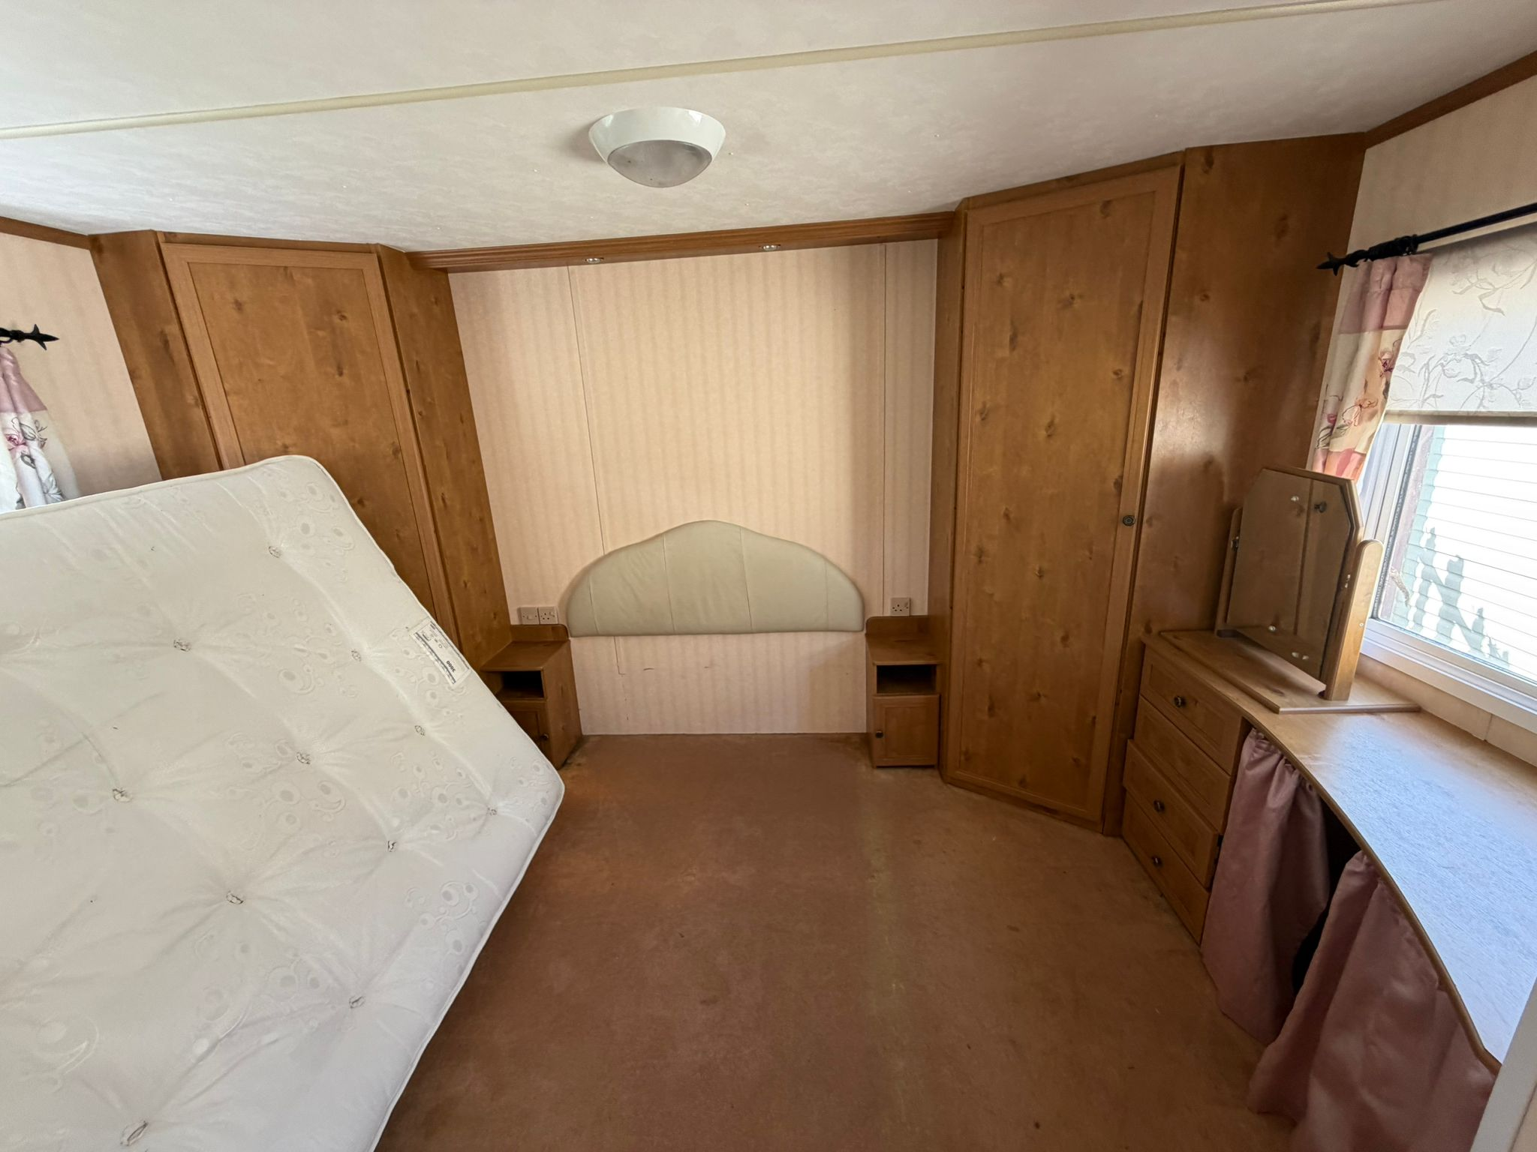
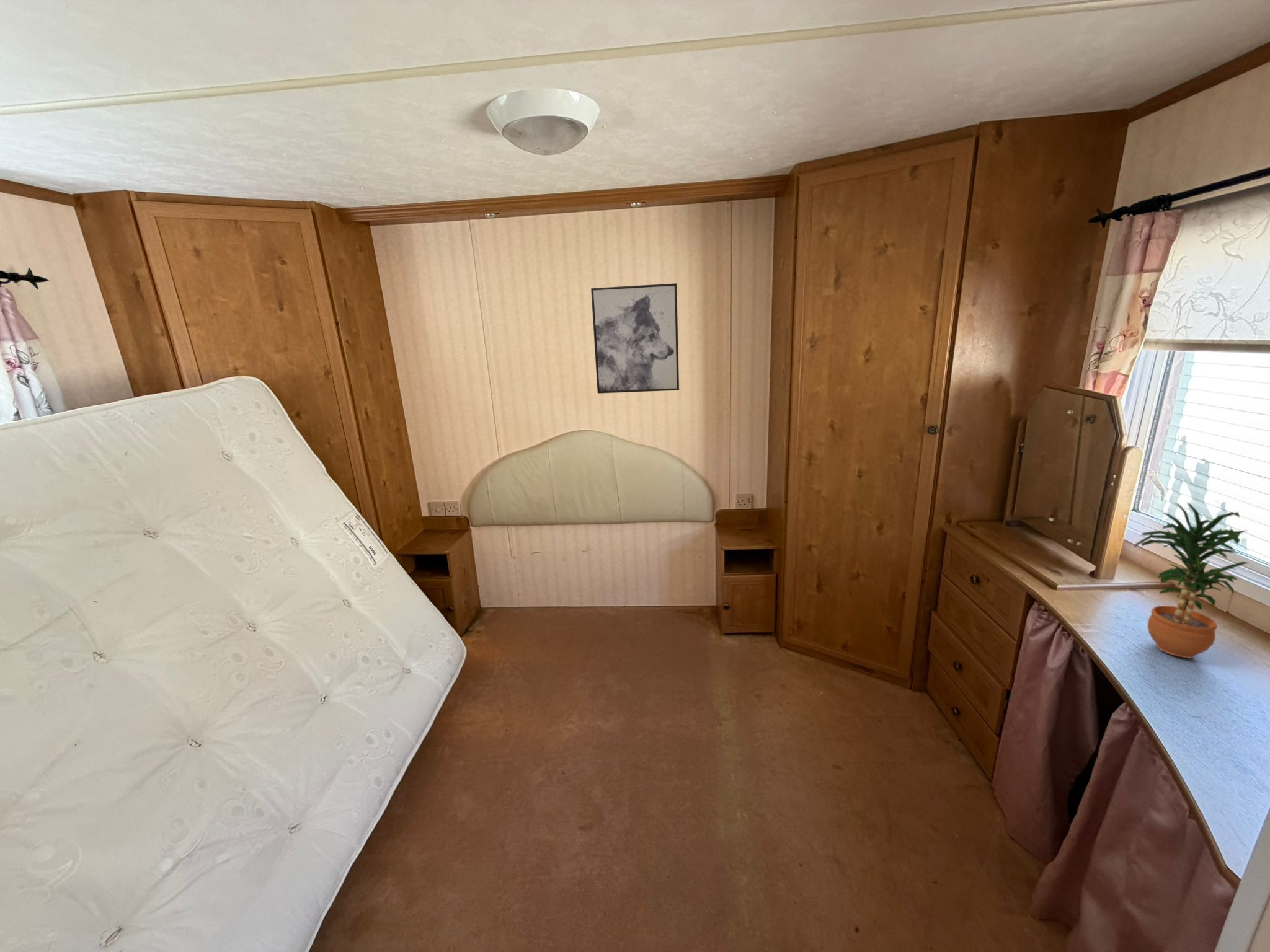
+ wall art (636, 340)
+ potted plant (1183, 576)
